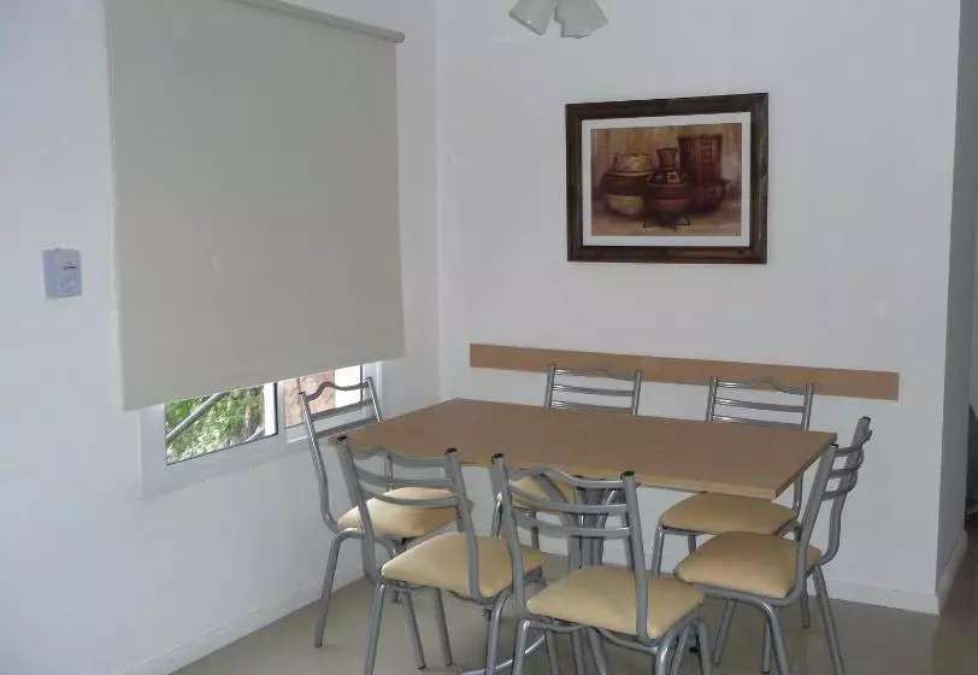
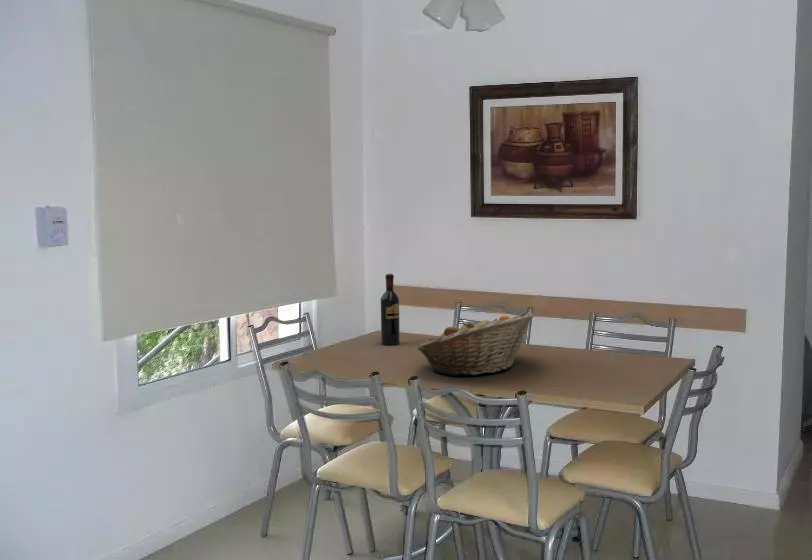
+ fruit basket (477, 340)
+ wine bottle (390, 308)
